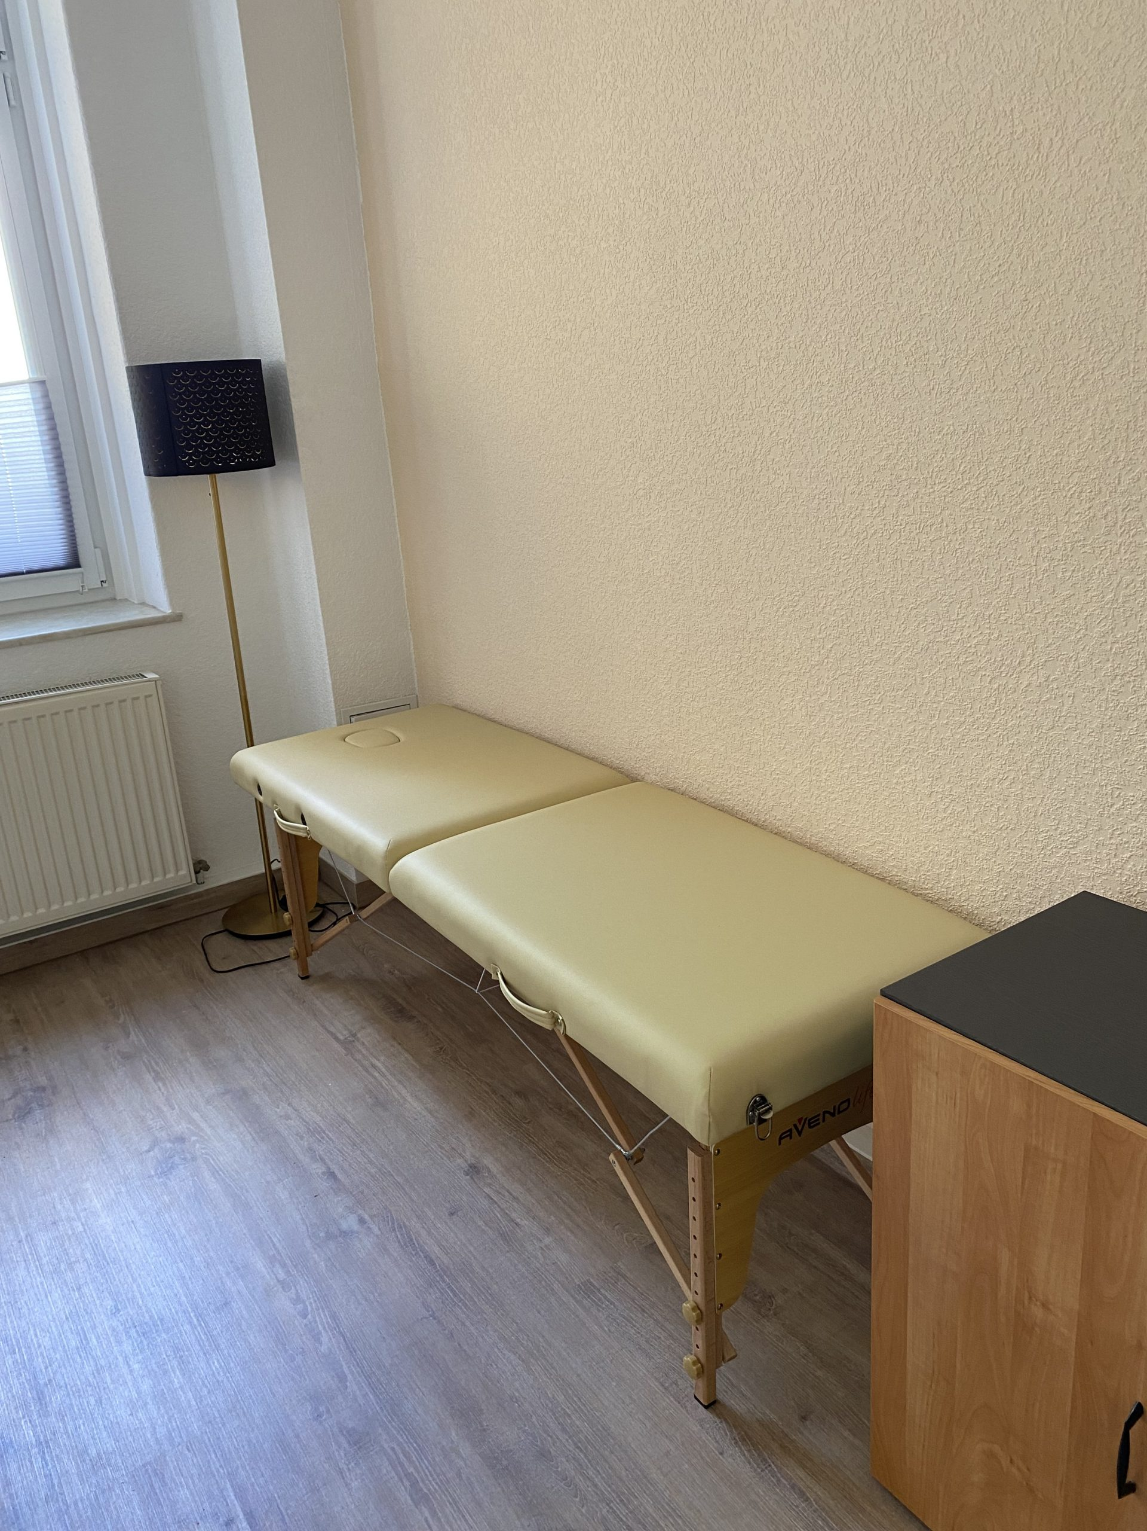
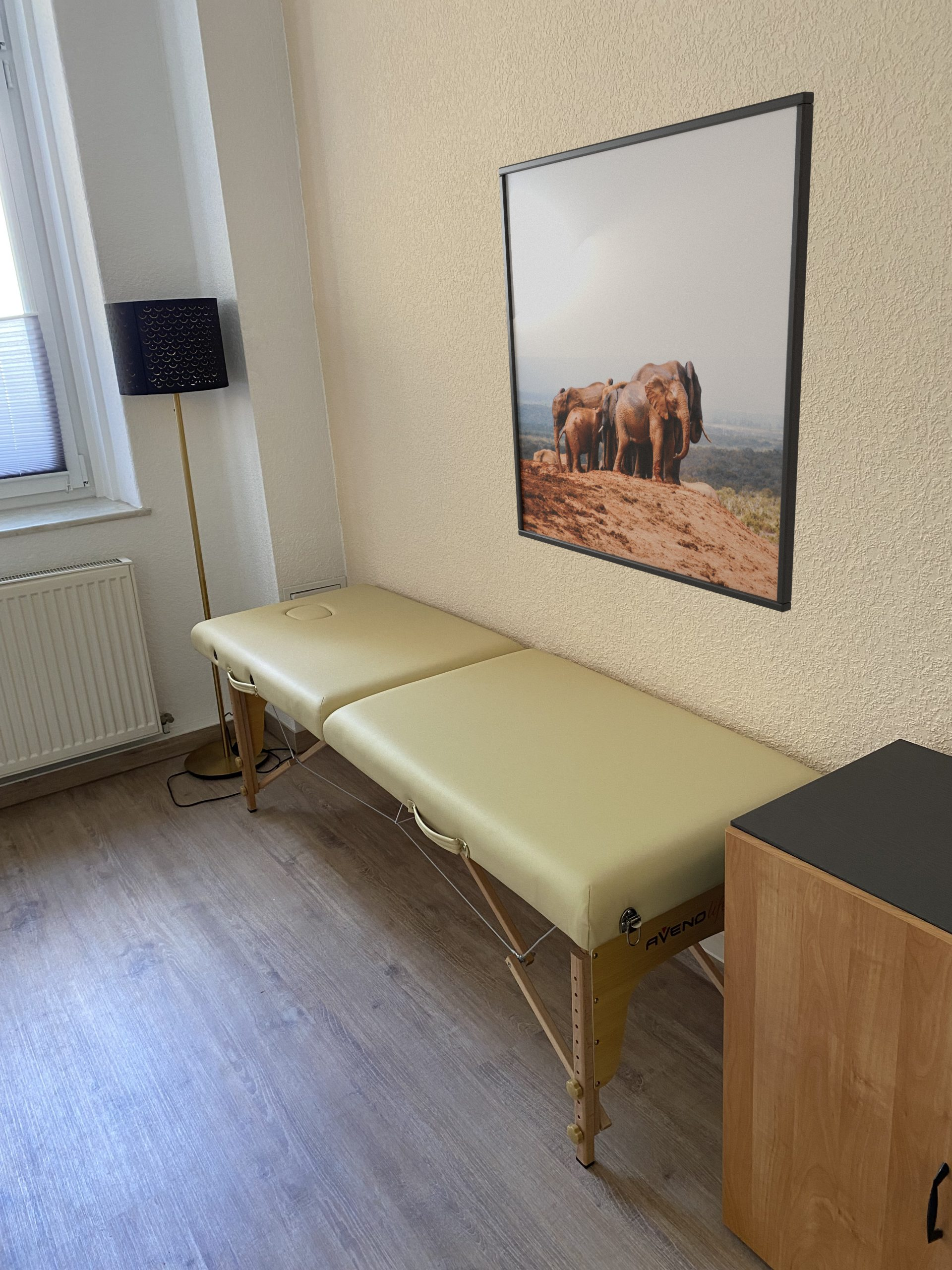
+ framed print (630, 367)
